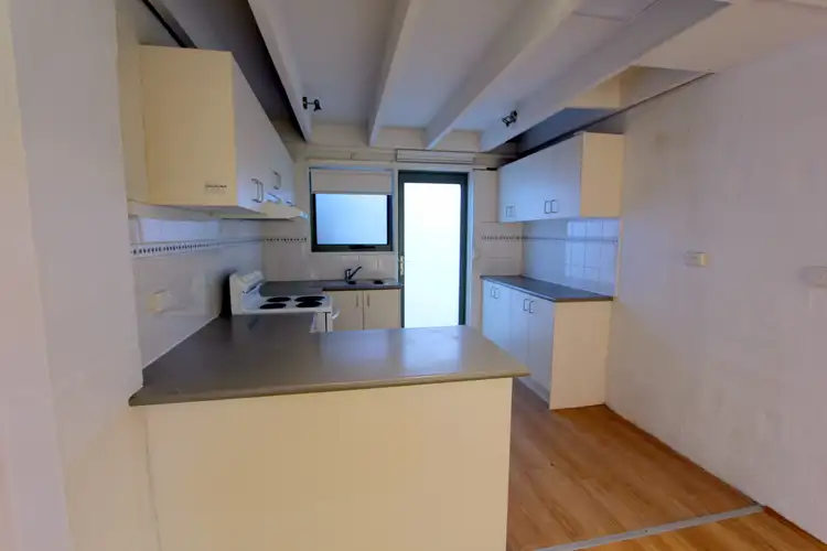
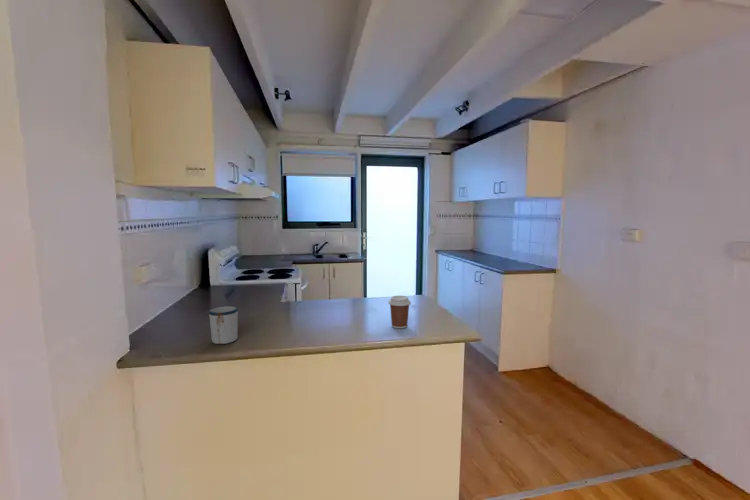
+ coffee cup (399, 311)
+ mug (225, 323)
